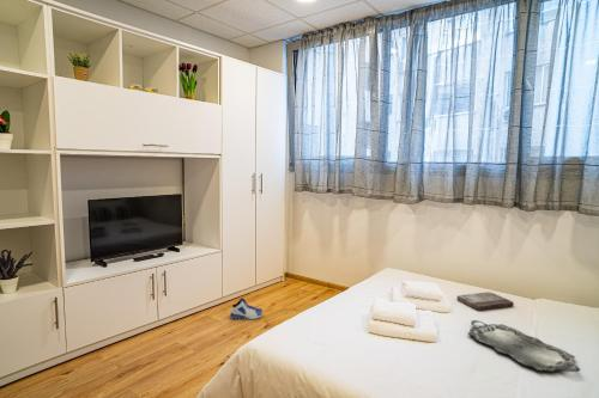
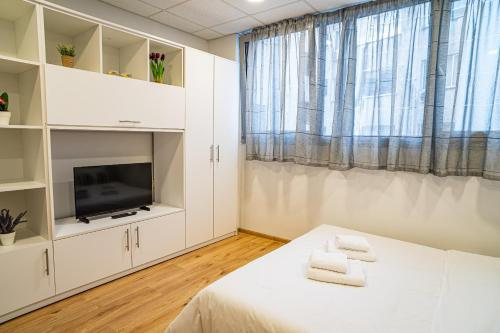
- sneaker (246, 307)
- book (484, 300)
- serving tray (518, 344)
